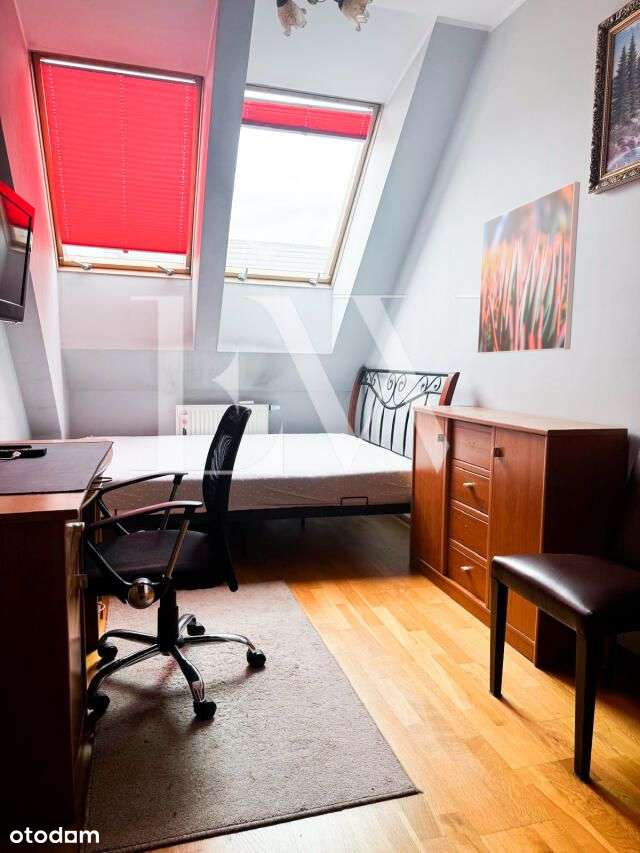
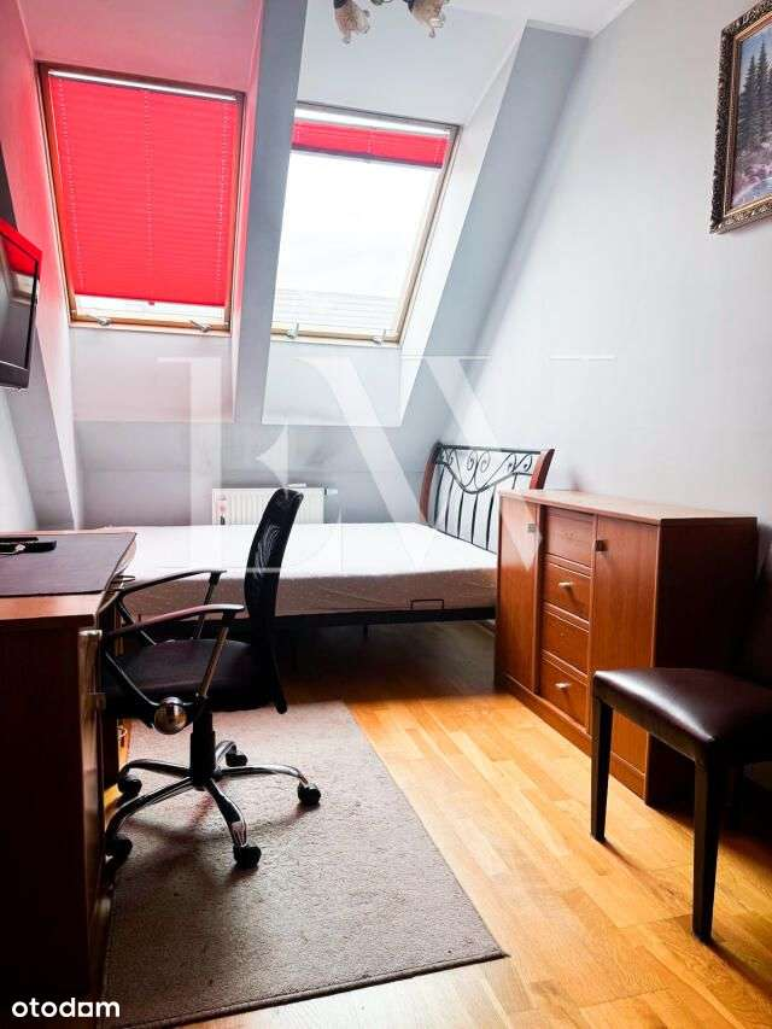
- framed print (522, 278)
